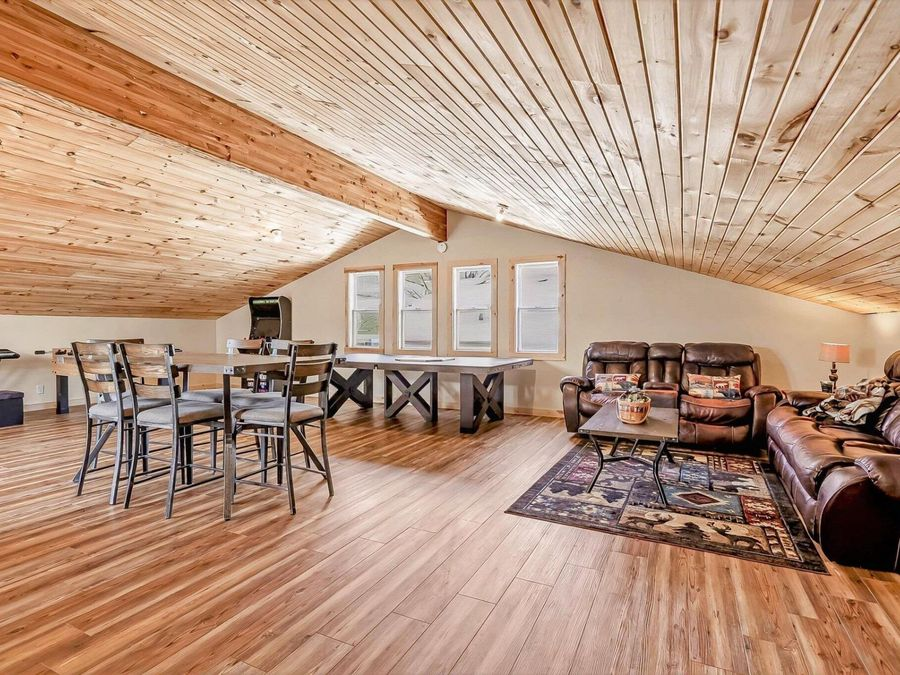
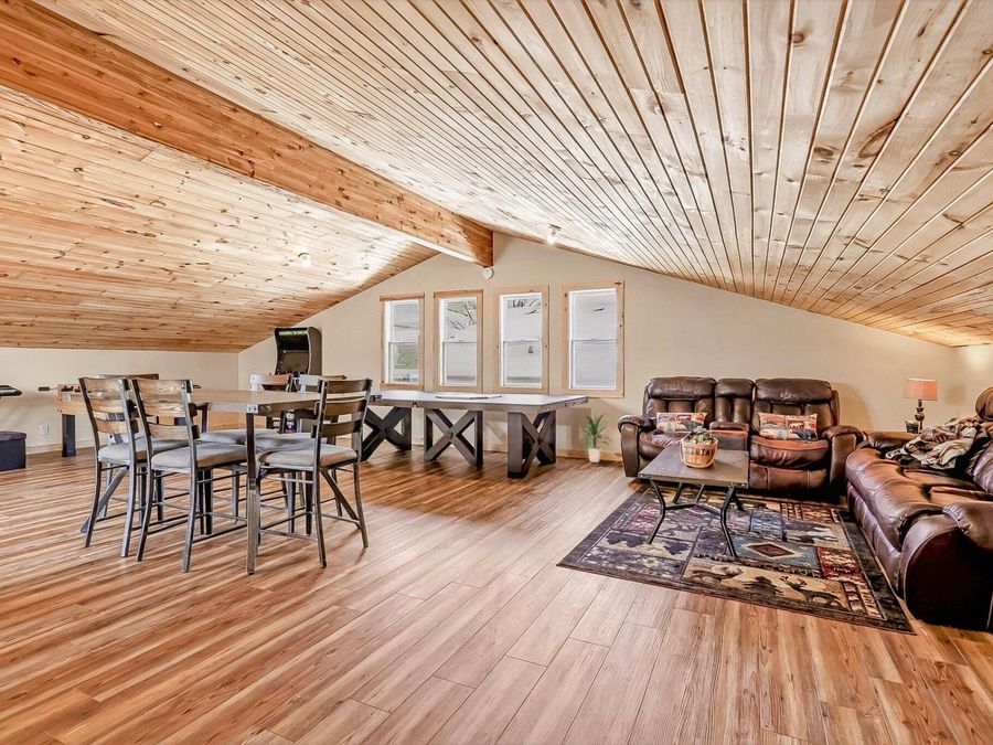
+ indoor plant (594, 436)
